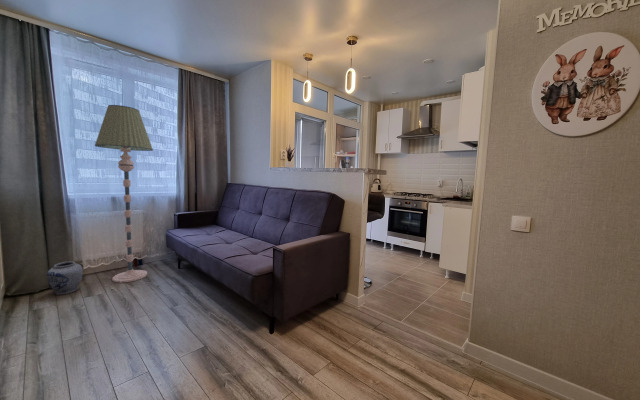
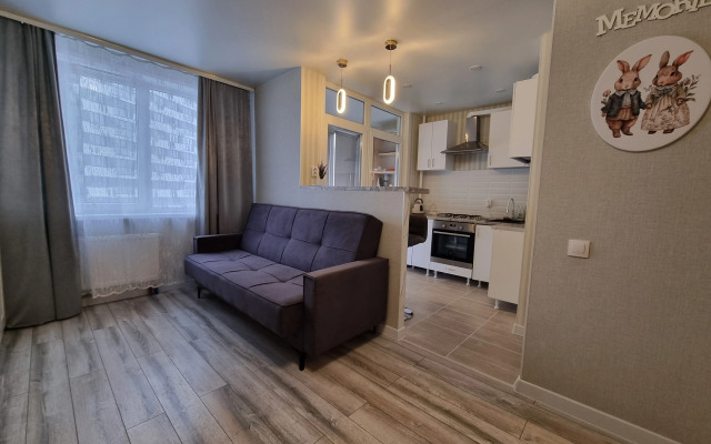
- vase (65, 277)
- floor lamp (127, 194)
